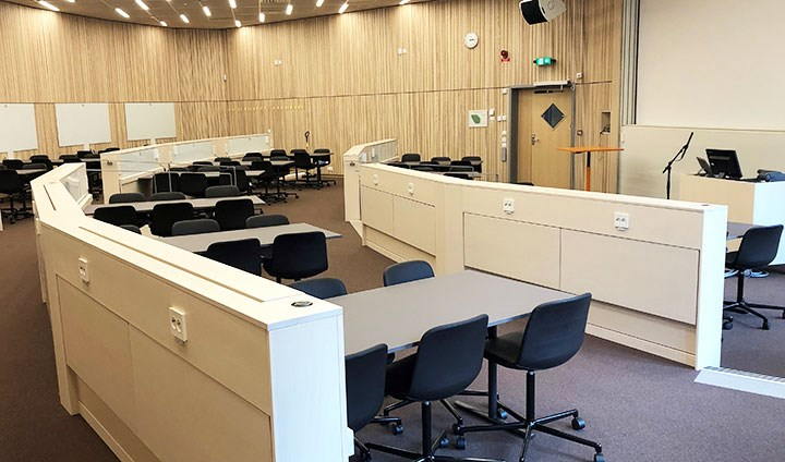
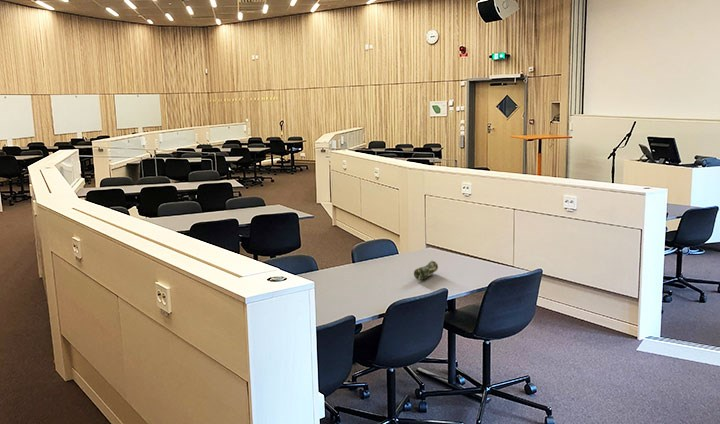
+ pencil case (426, 270)
